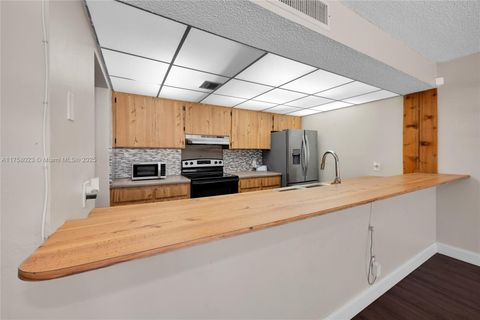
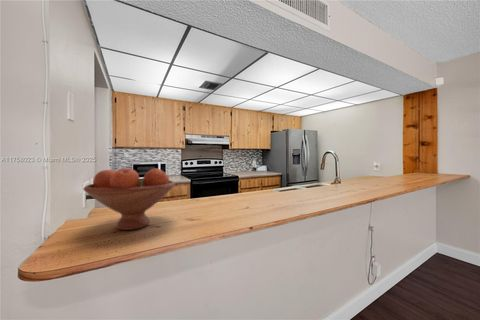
+ fruit bowl (133, 196)
